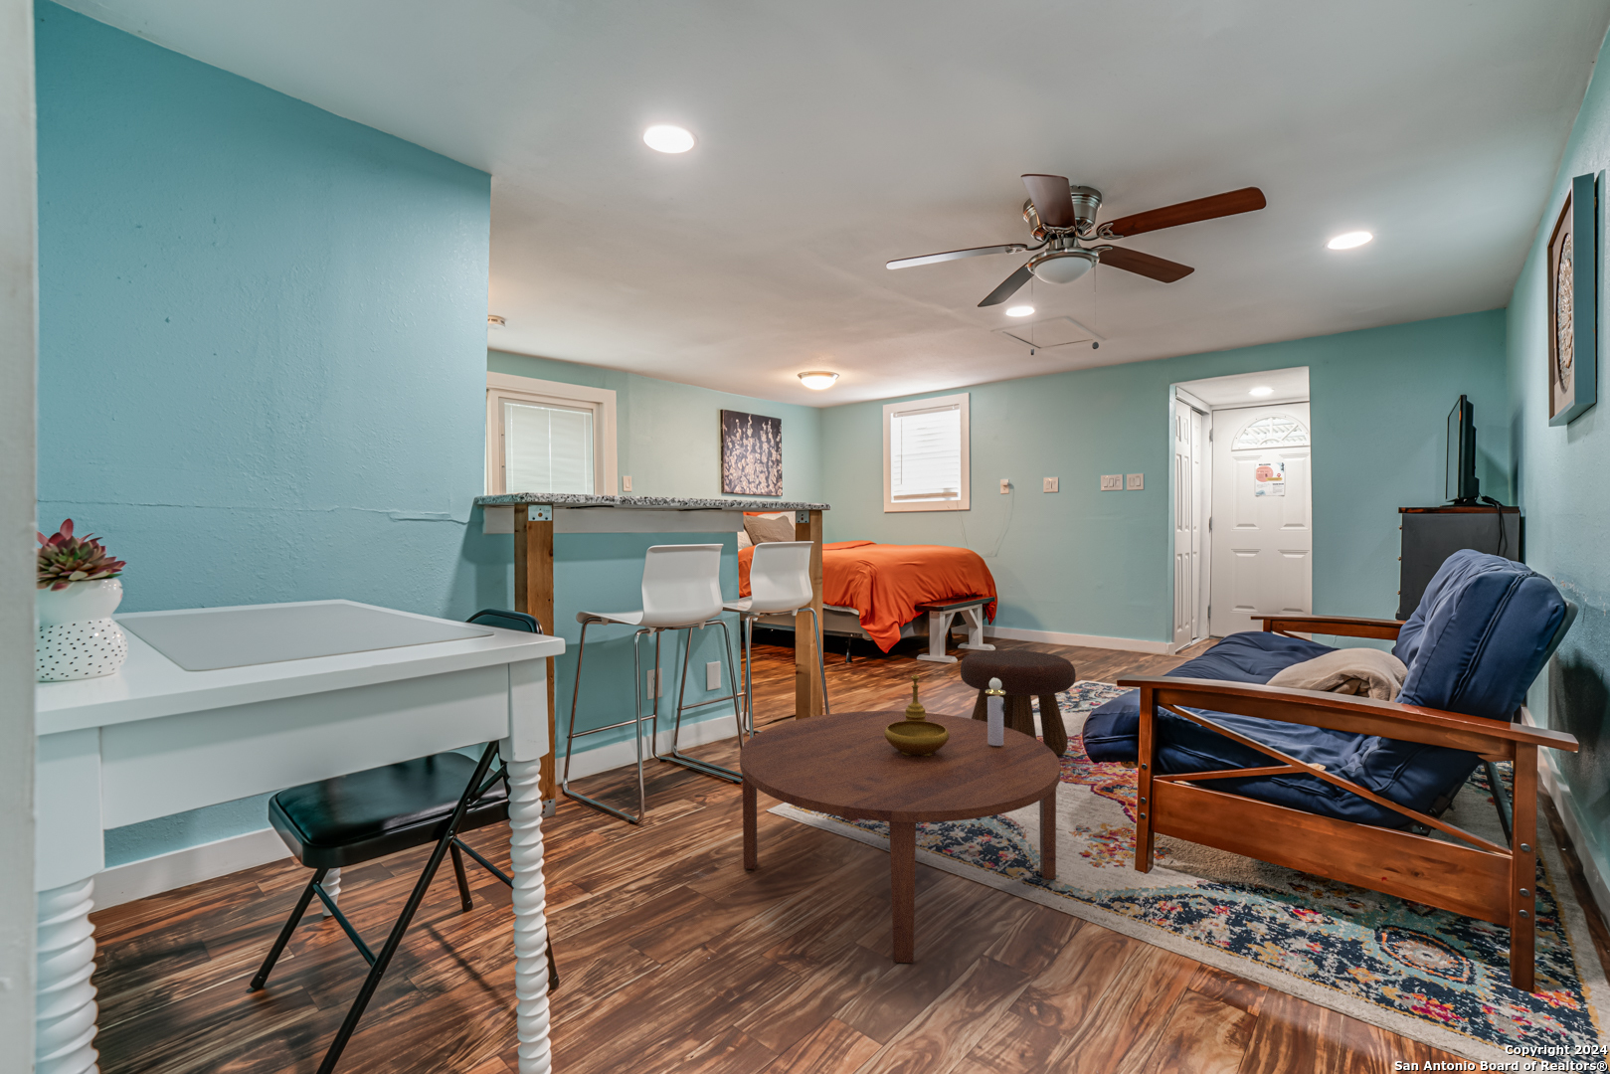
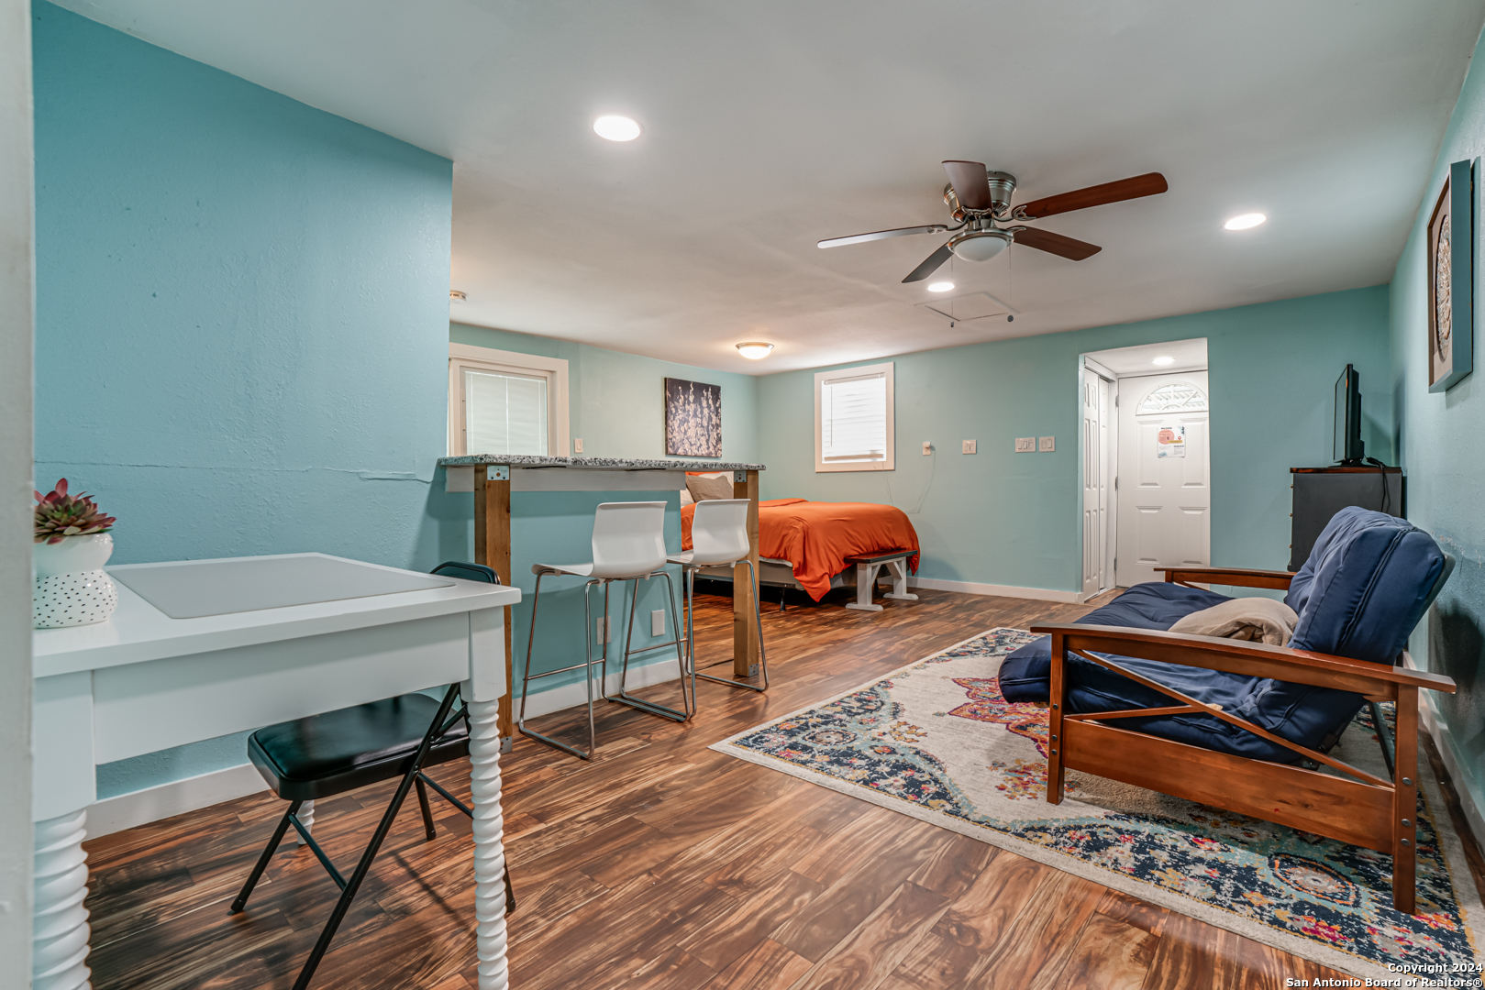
- footstool (1017, 705)
- decorative bowl (916, 713)
- coffee table (896, 810)
- perfume bottle (995, 711)
